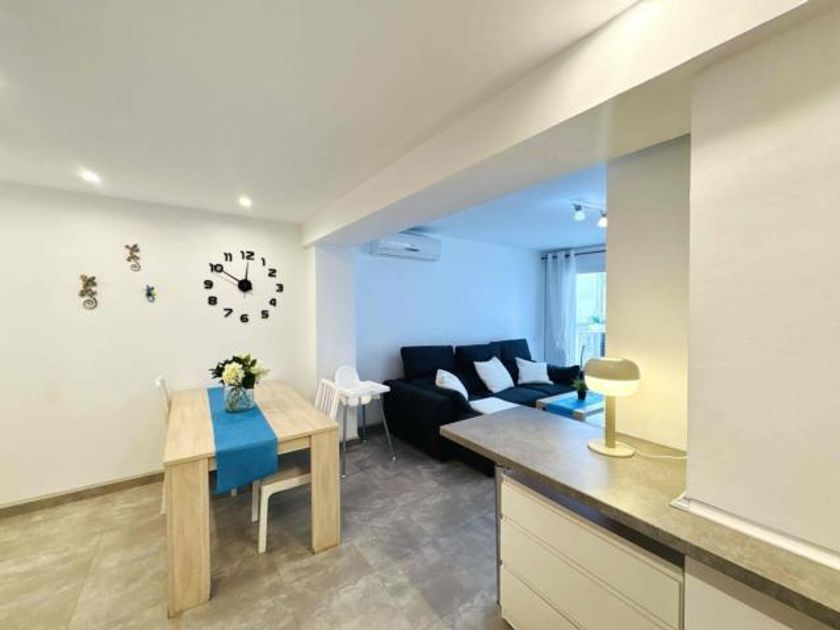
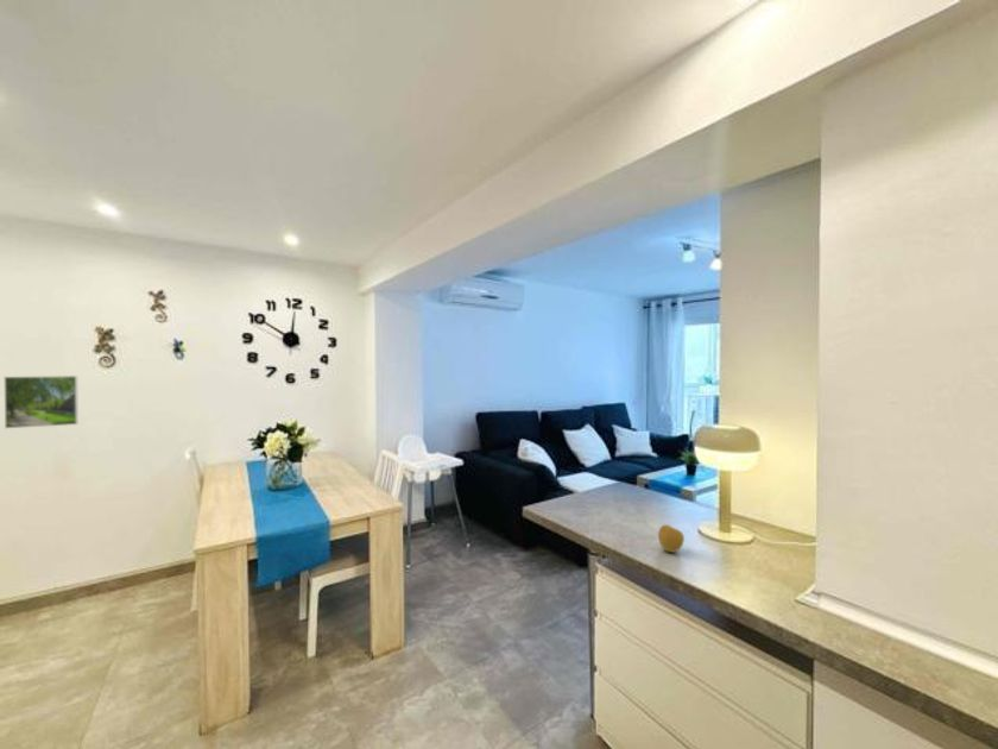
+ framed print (42, 401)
+ apple (670, 537)
